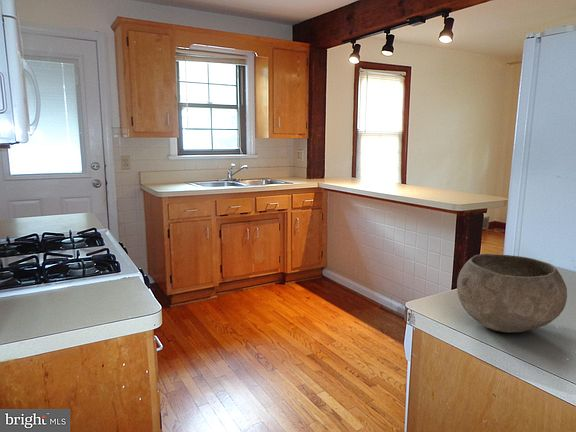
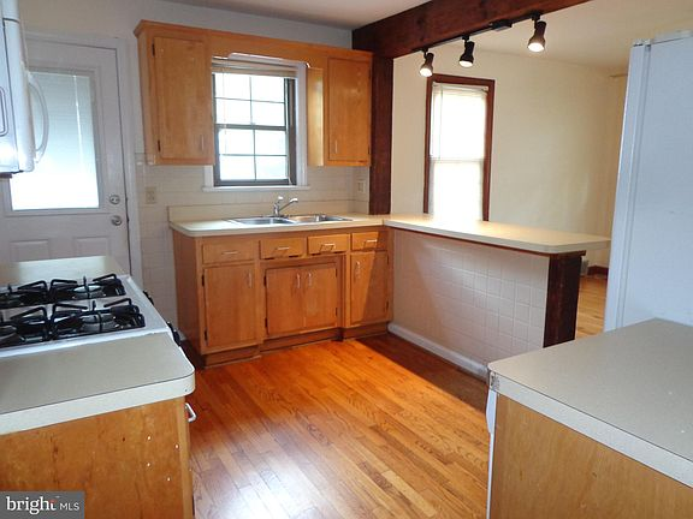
- bowl (508, 294)
